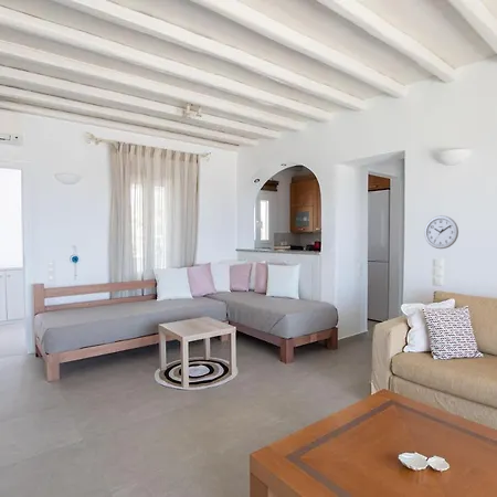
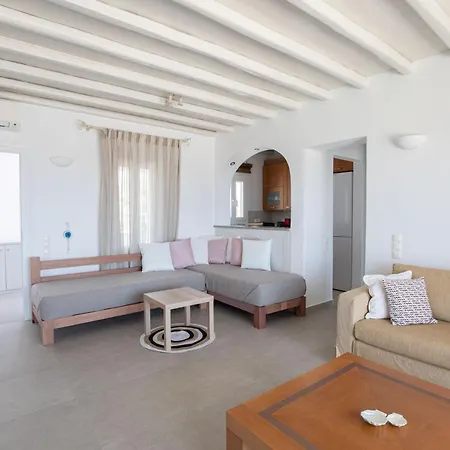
- wall clock (440, 232)
